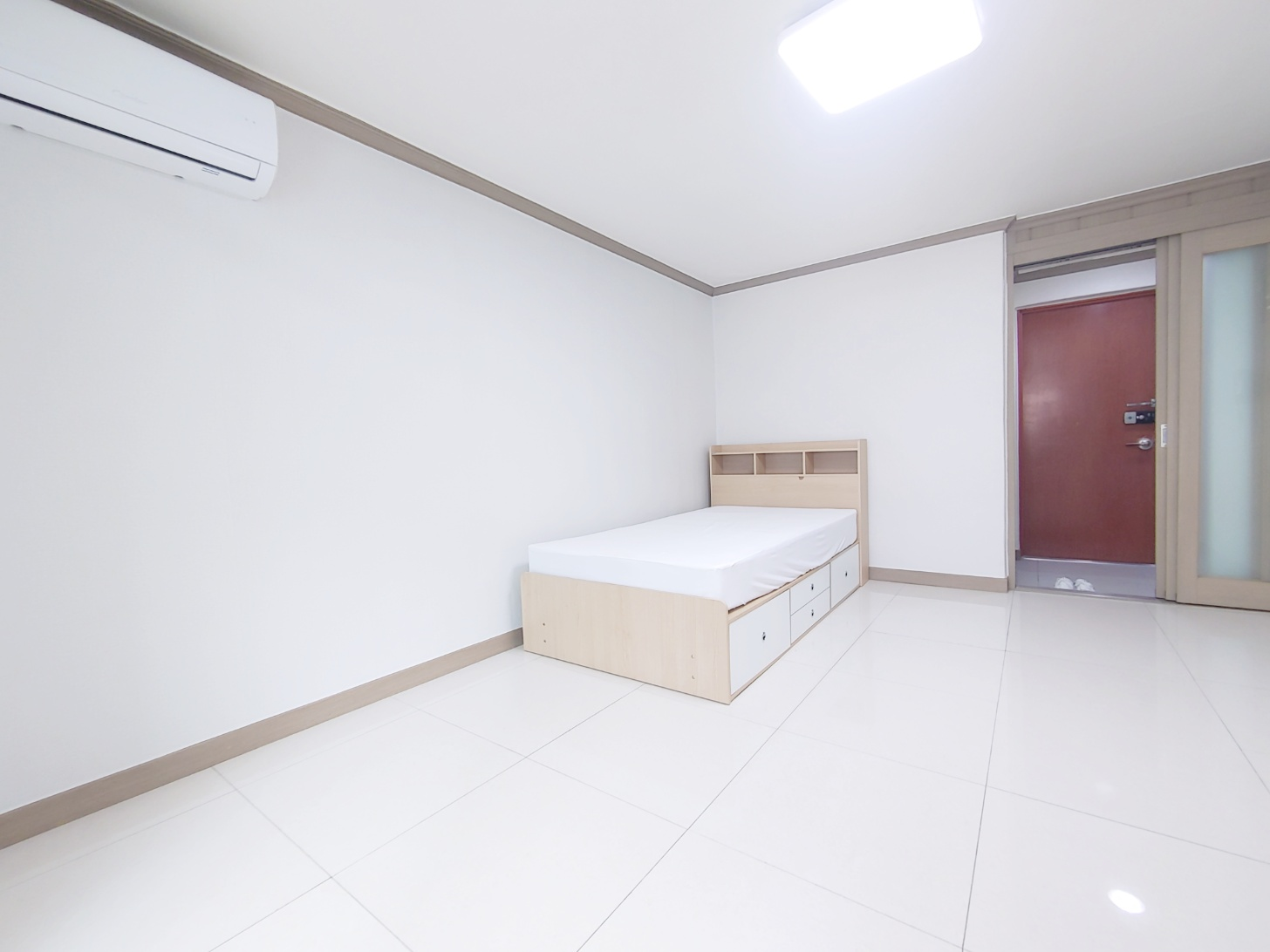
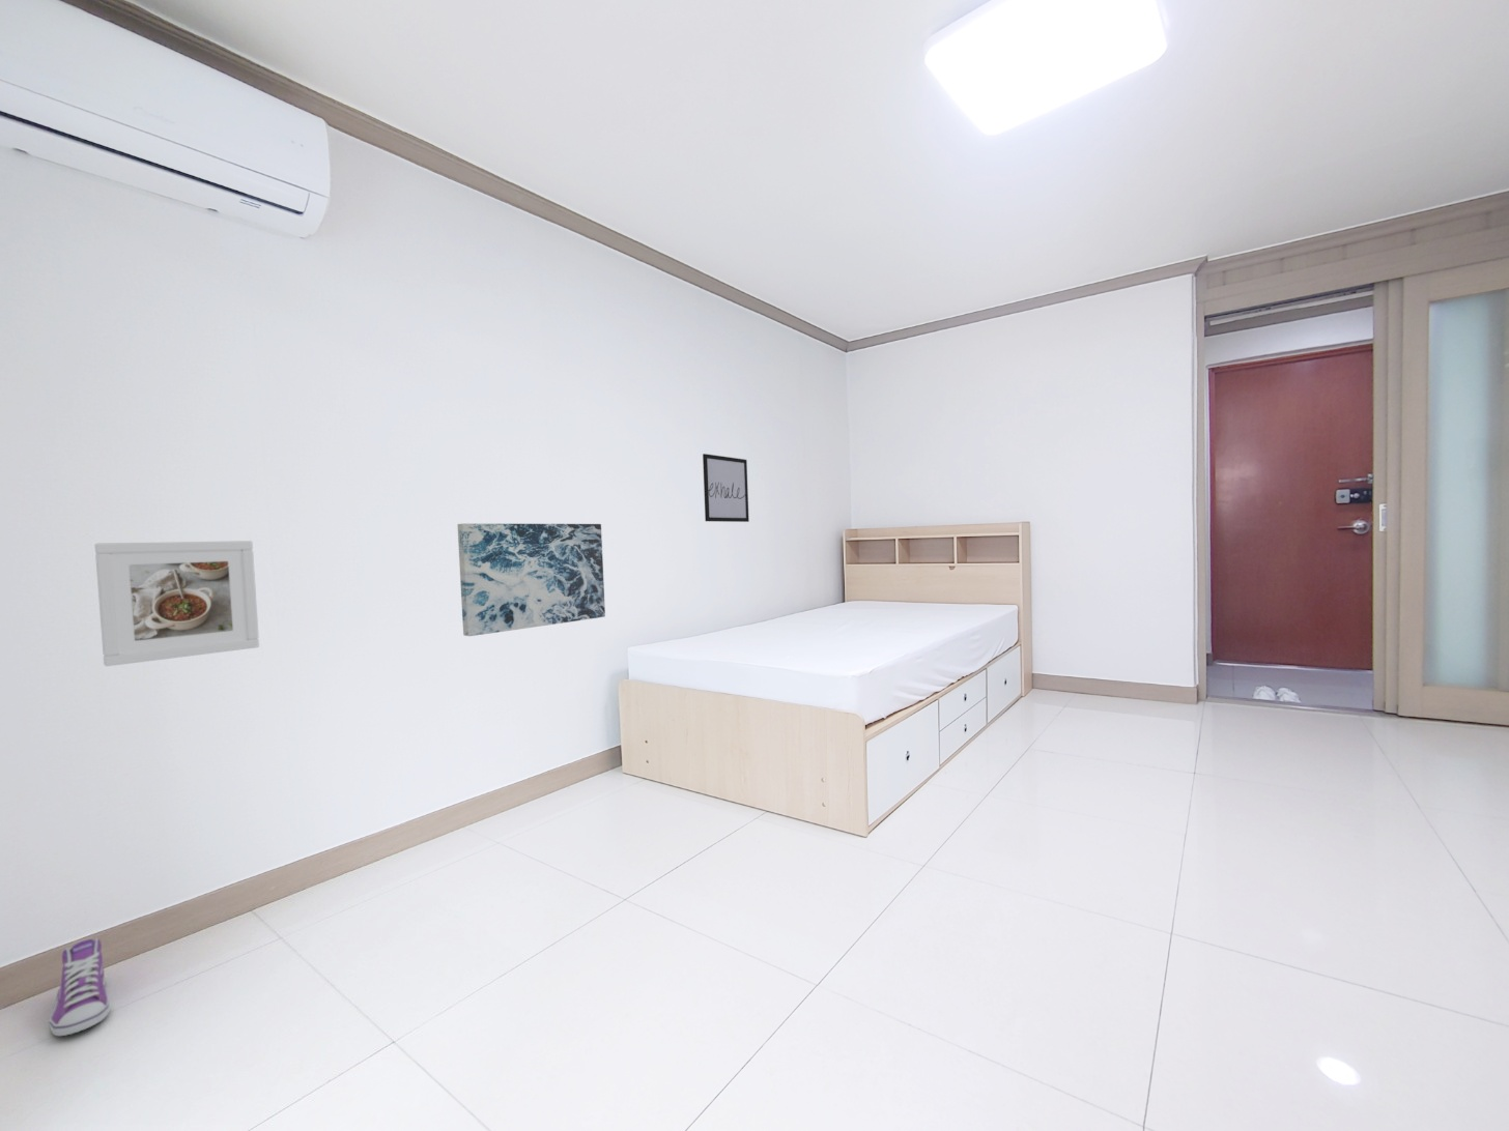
+ wall art (726, 488)
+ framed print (183, 599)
+ wall art (538, 575)
+ sneaker (77, 980)
